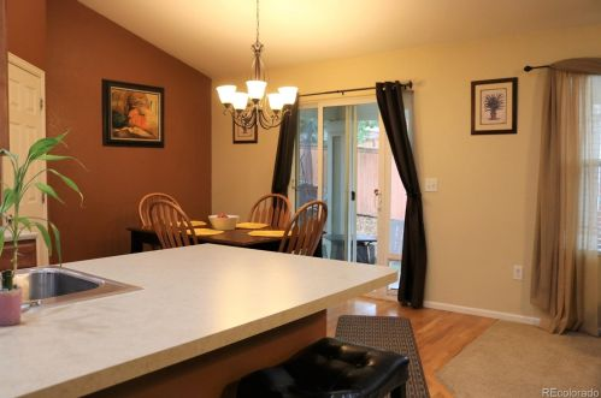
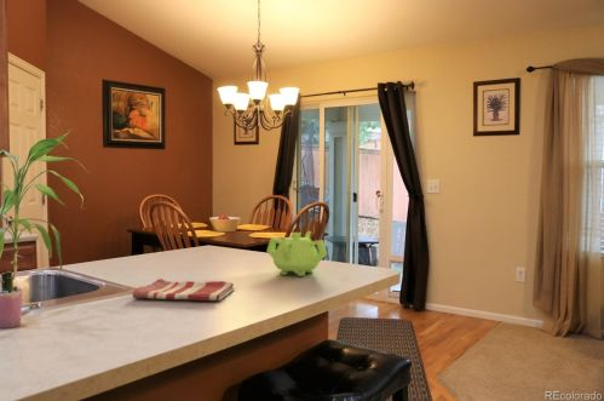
+ teapot (297, 252)
+ dish towel (185, 290)
